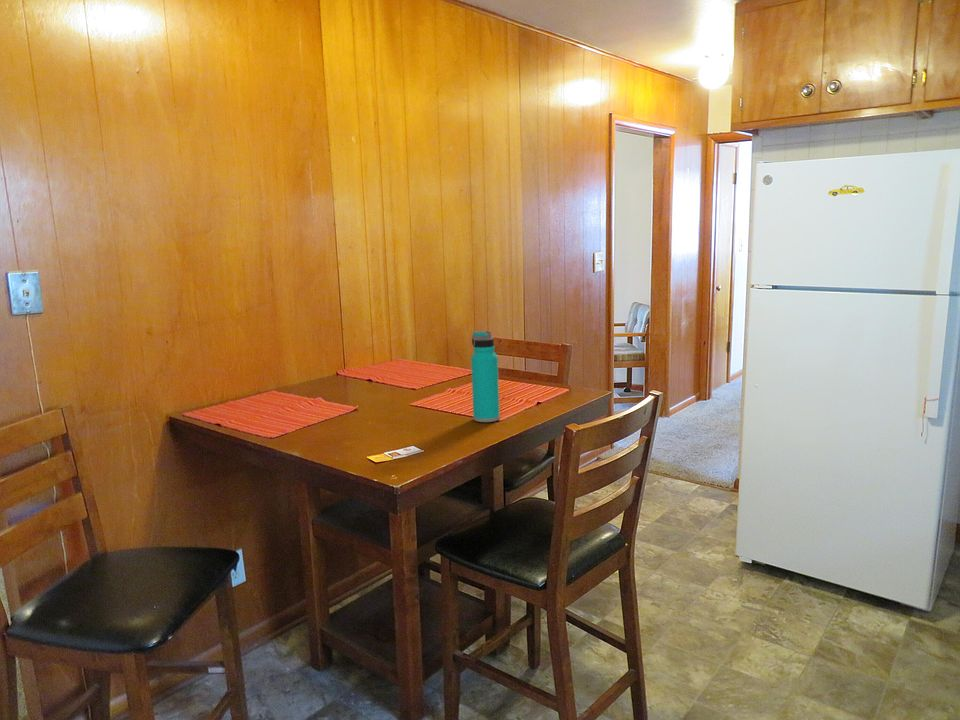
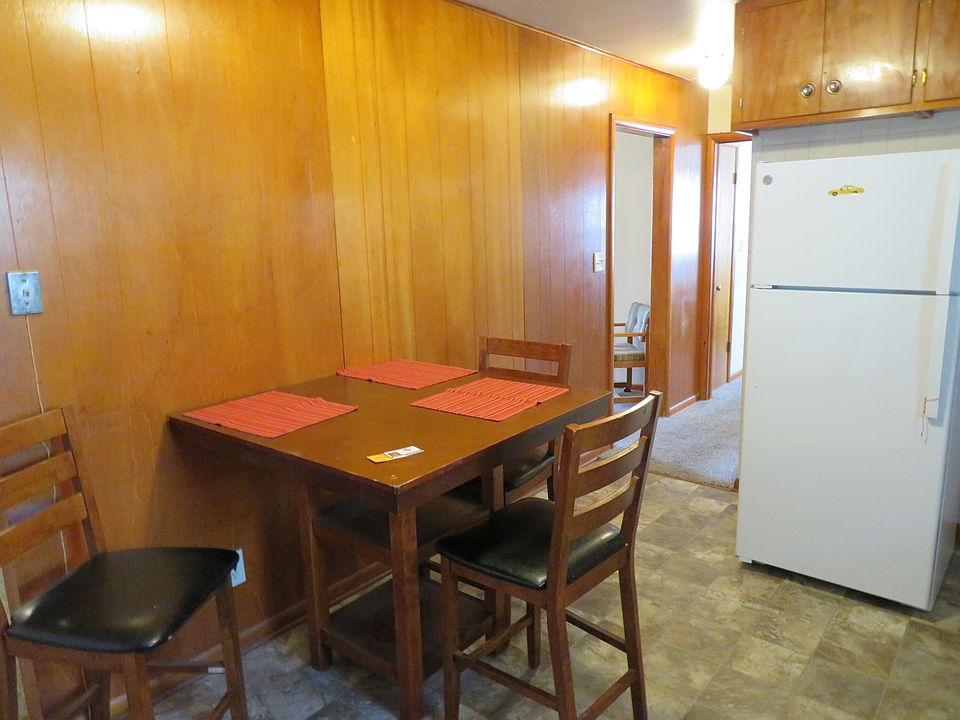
- water bottle (485, 375)
